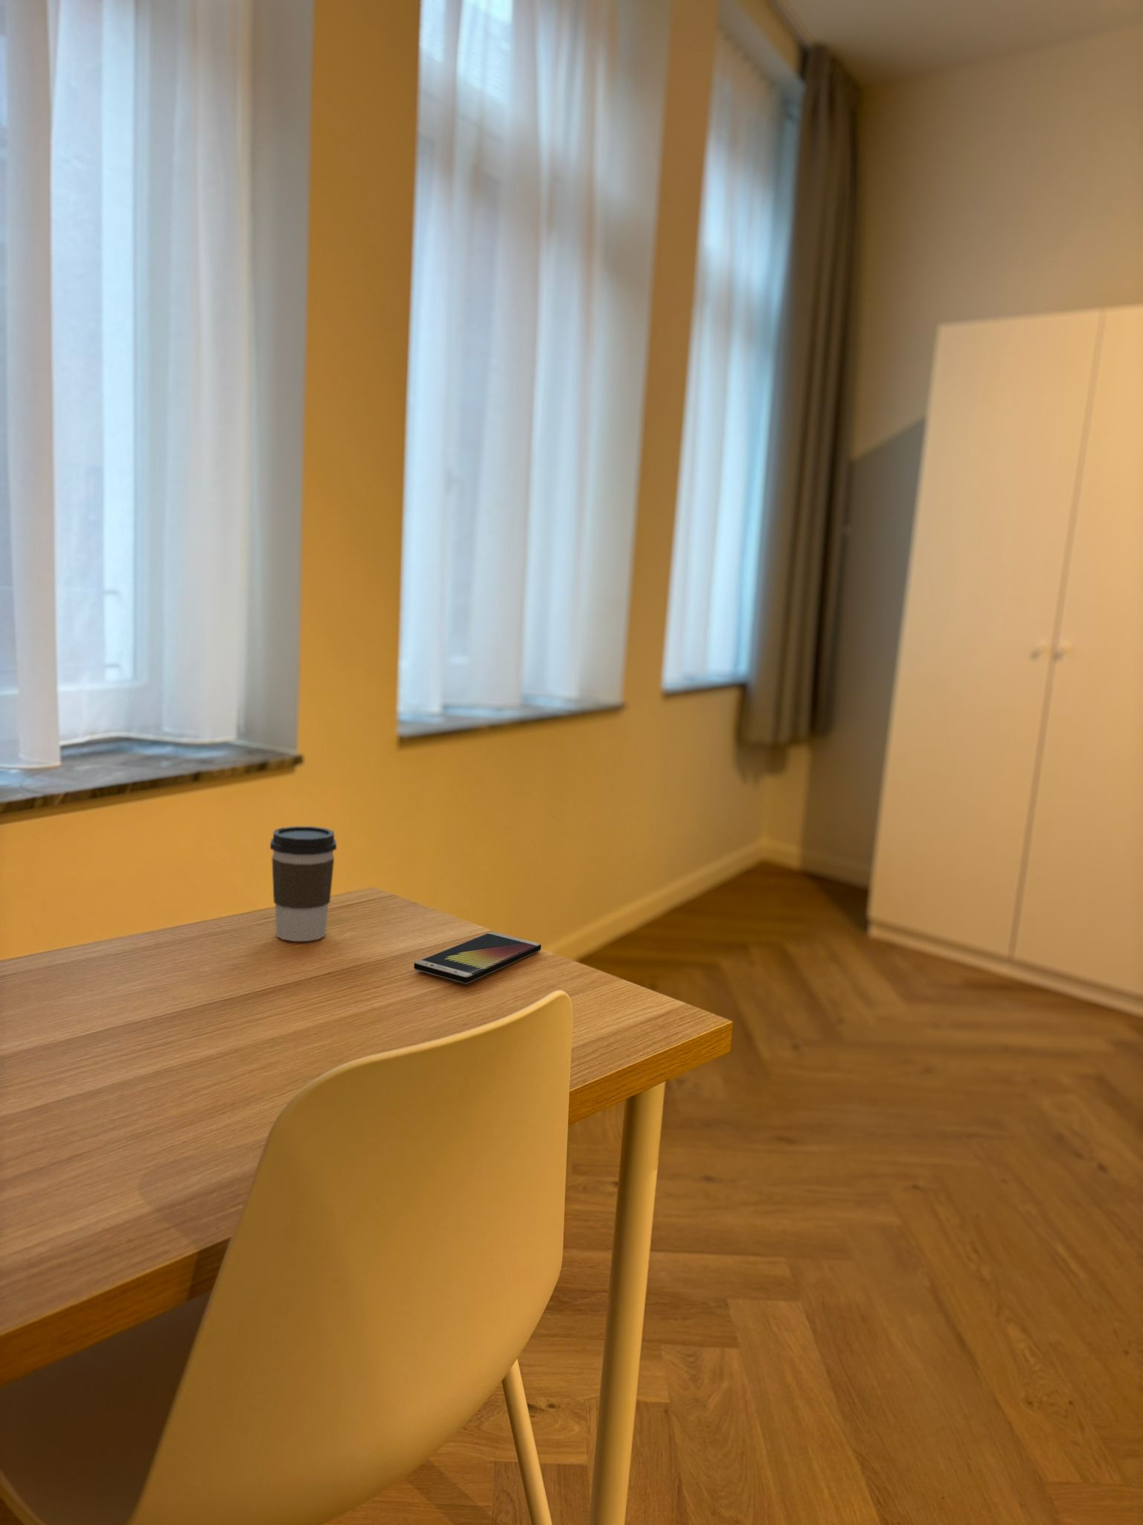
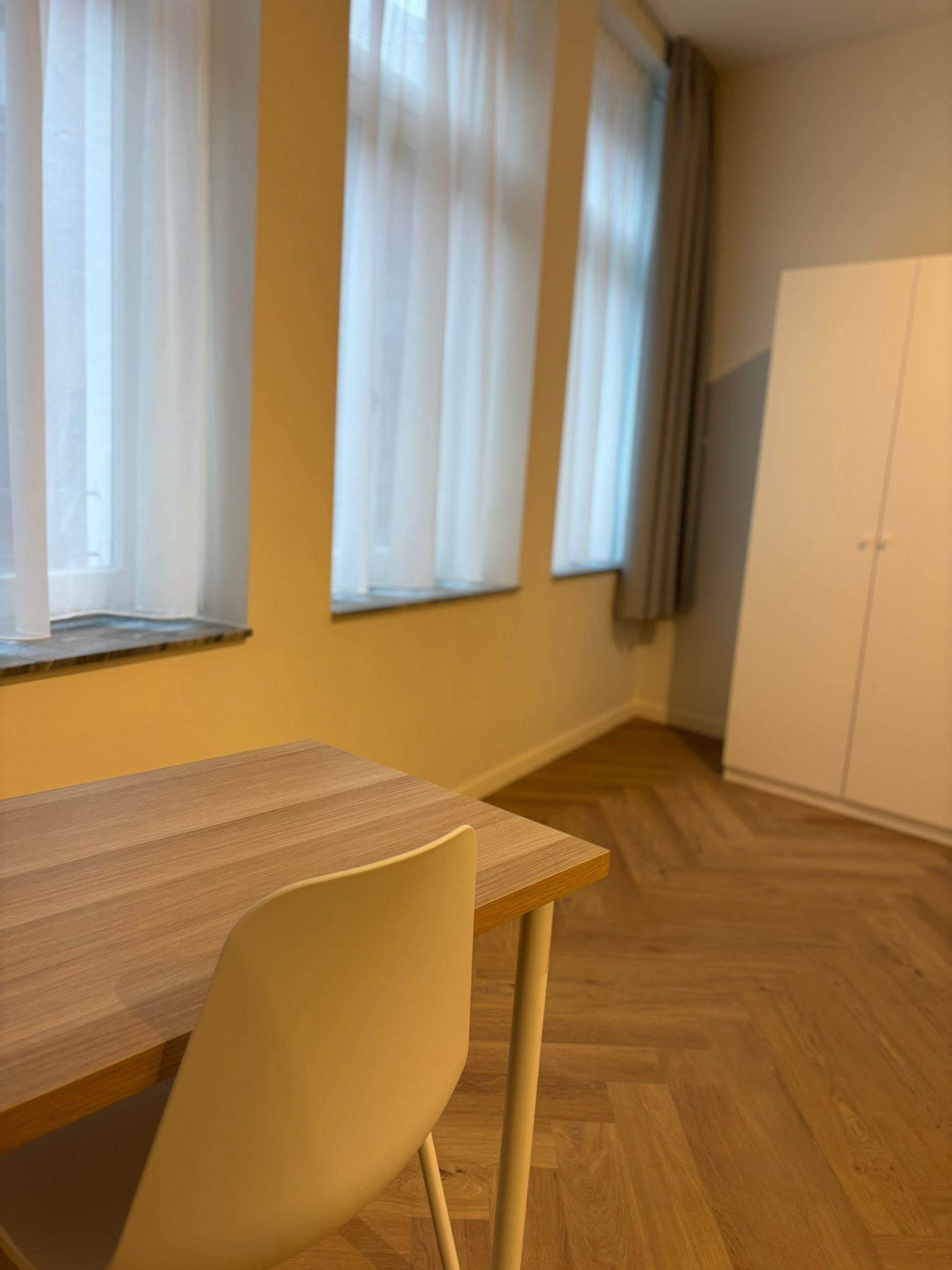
- coffee cup (303, 883)
- smartphone (479, 956)
